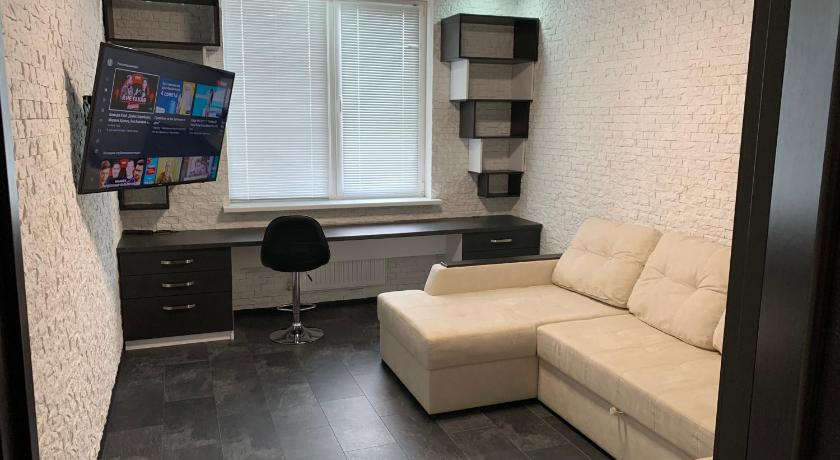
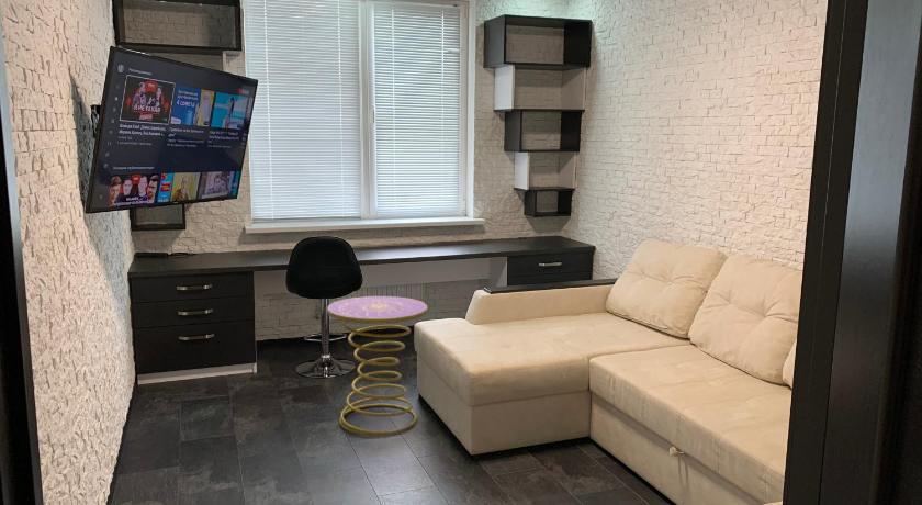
+ side table (378, 363)
